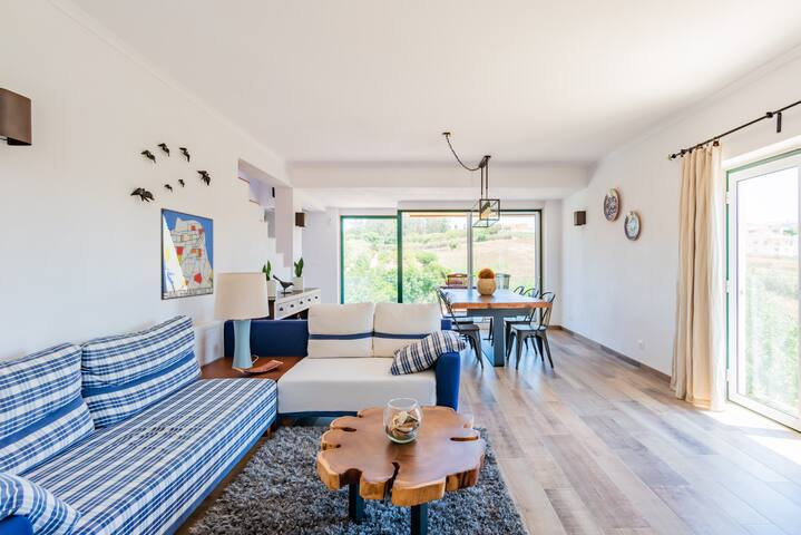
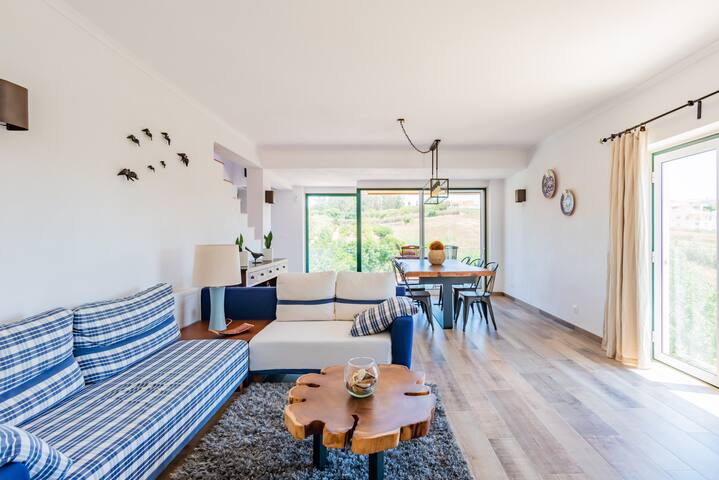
- wall art (189, 255)
